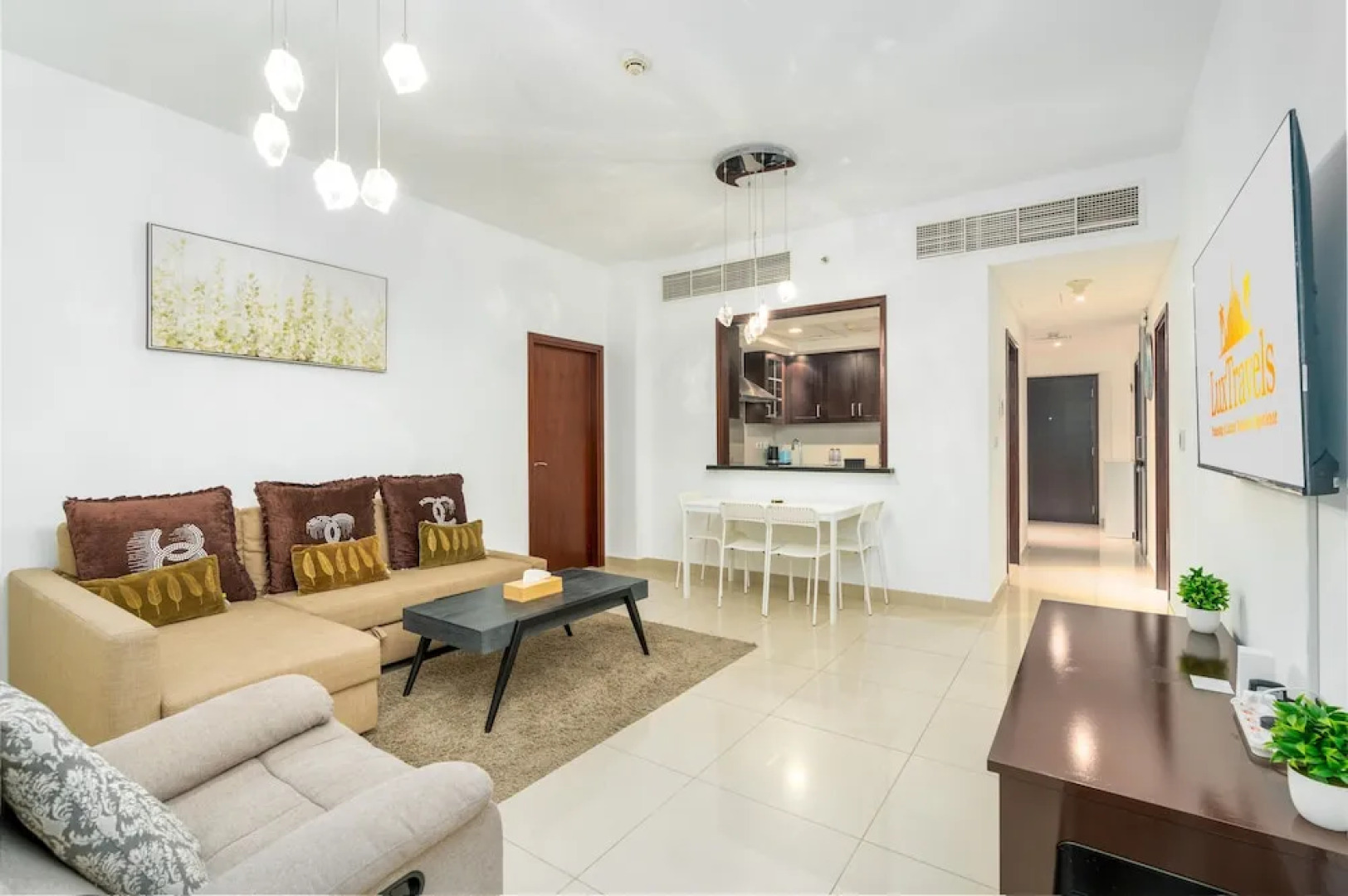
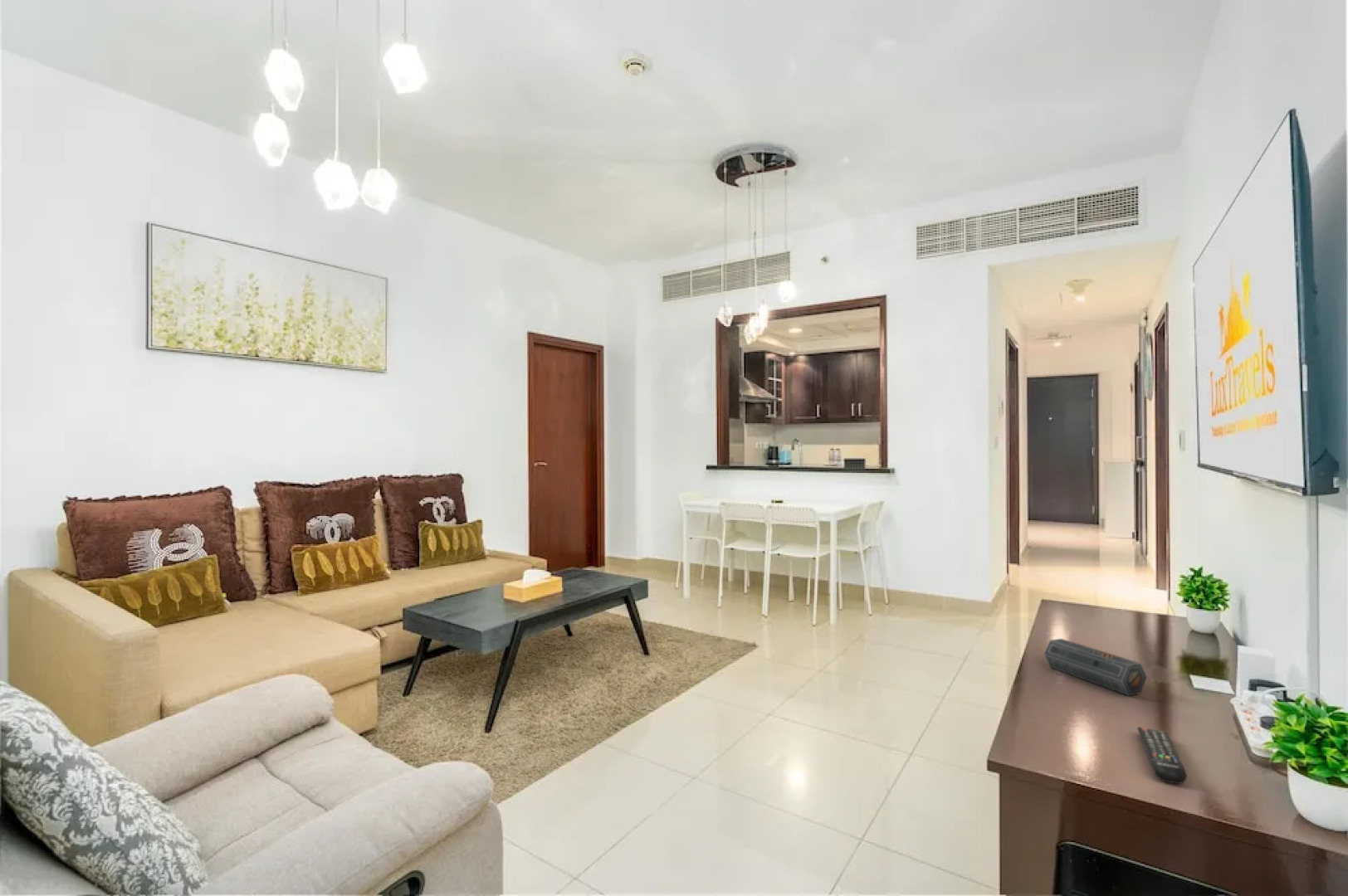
+ remote control (1160, 752)
+ speaker (1092, 665)
